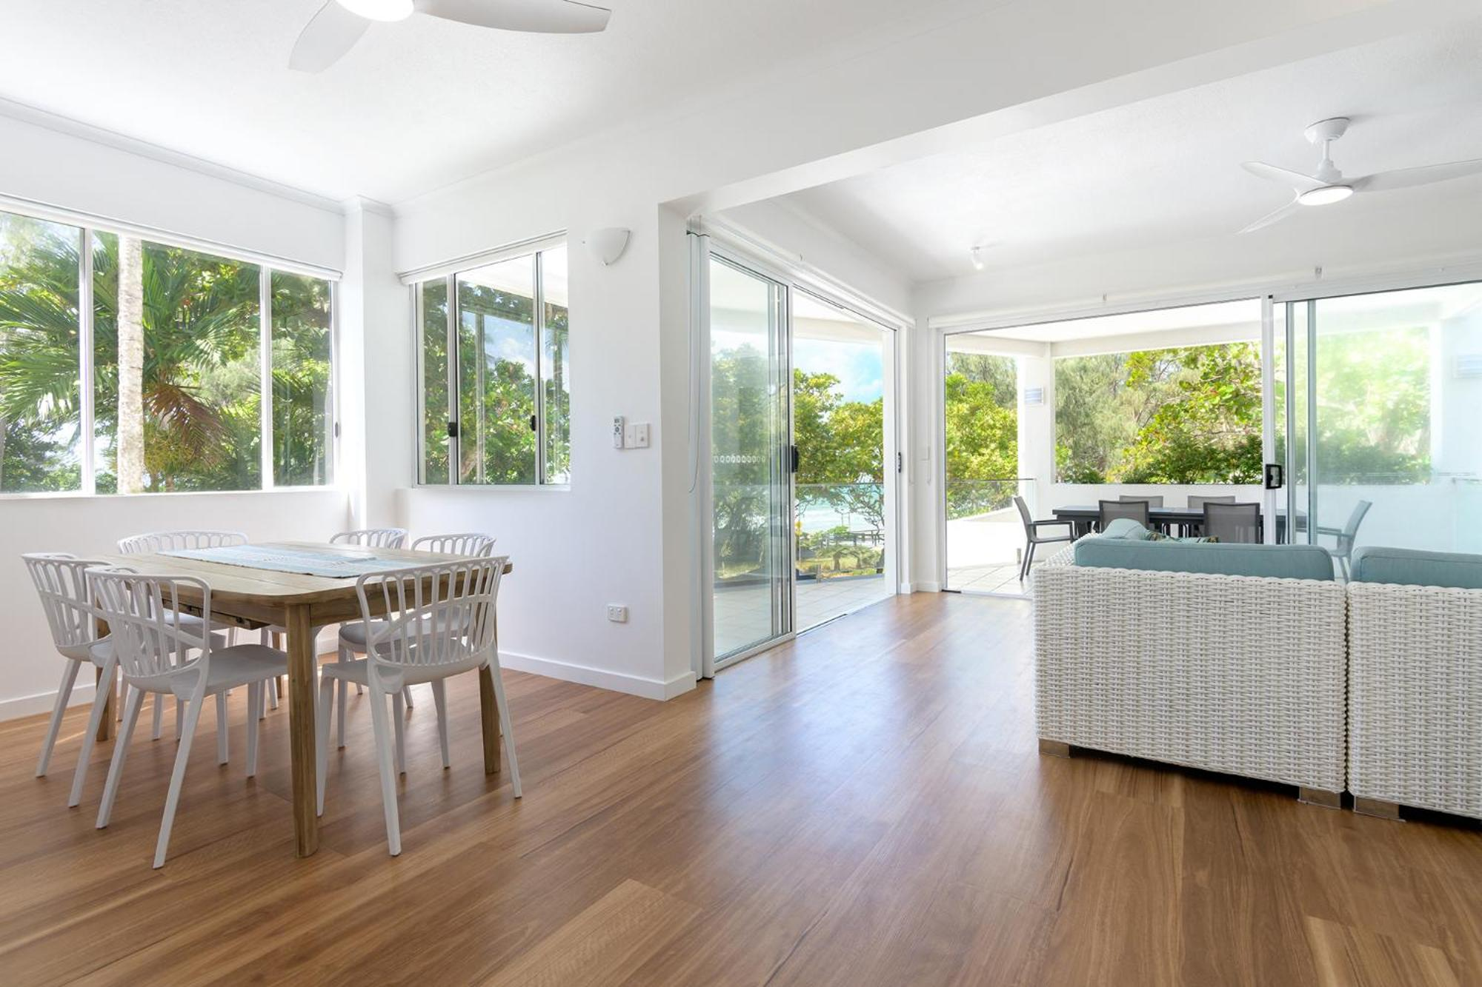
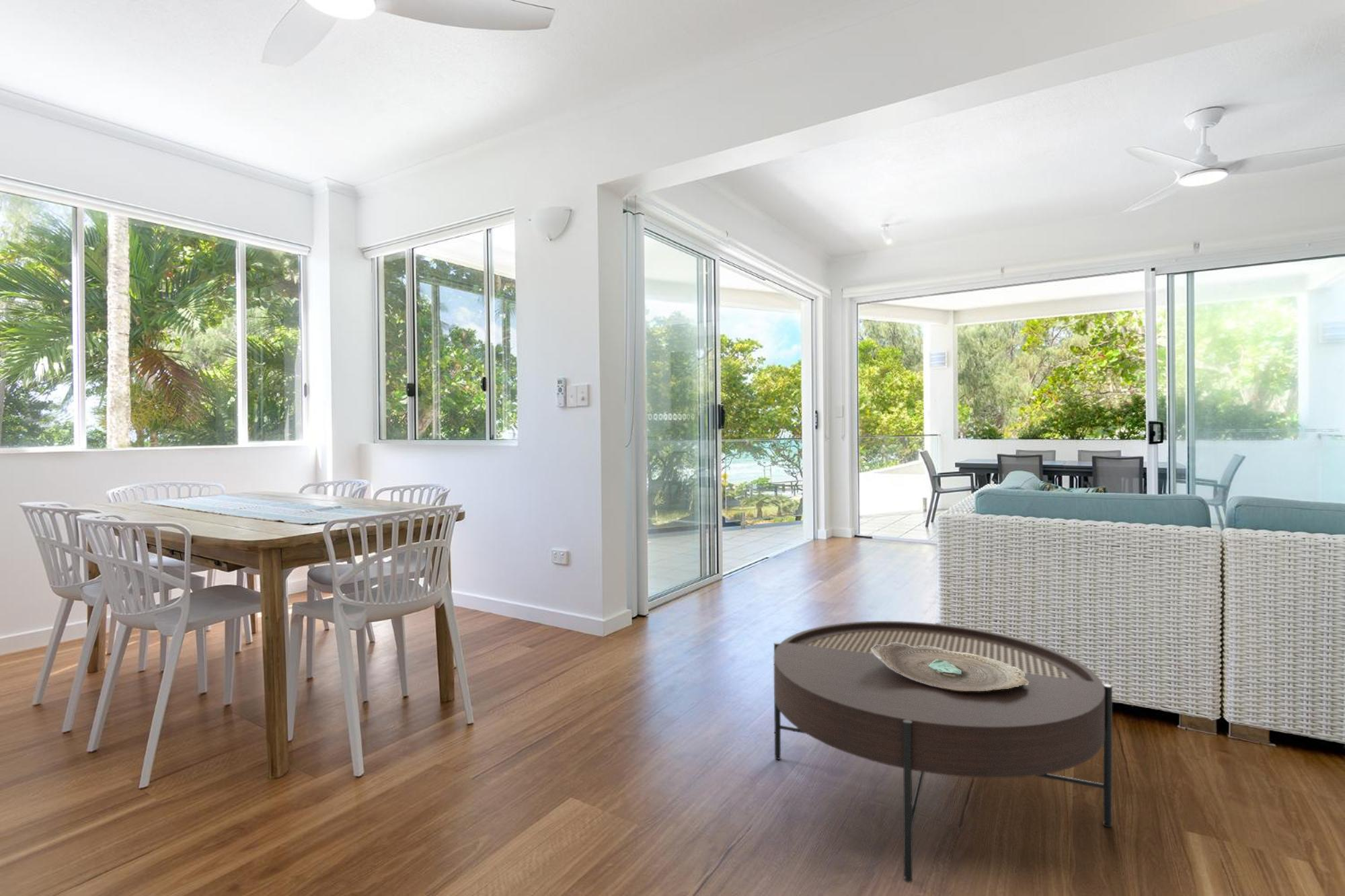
+ decorative bowl (948, 661)
+ coffee table (926, 725)
